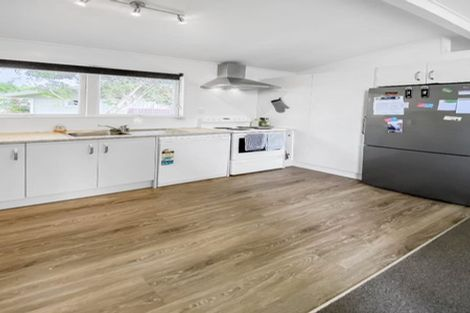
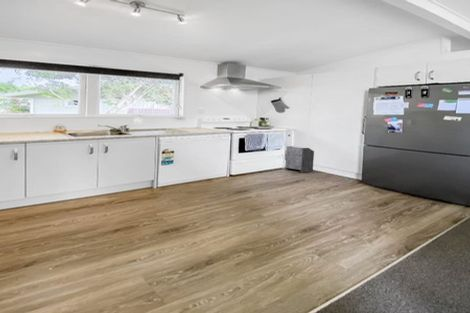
+ waste basket (299, 158)
